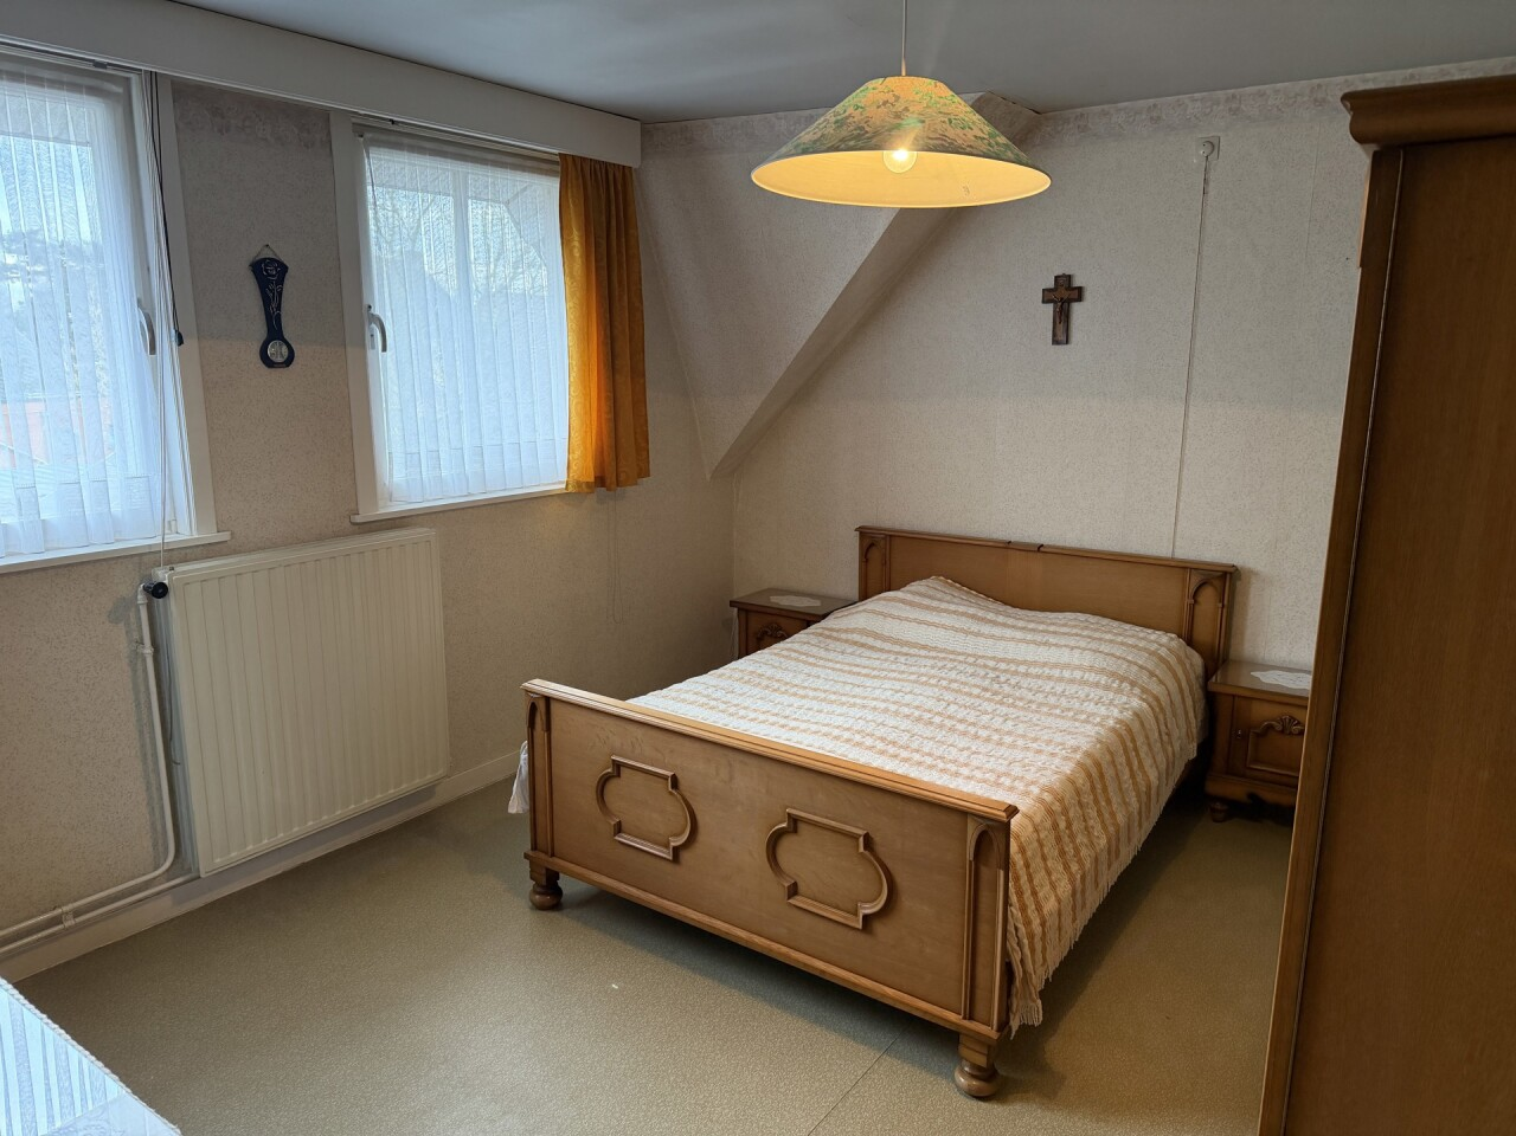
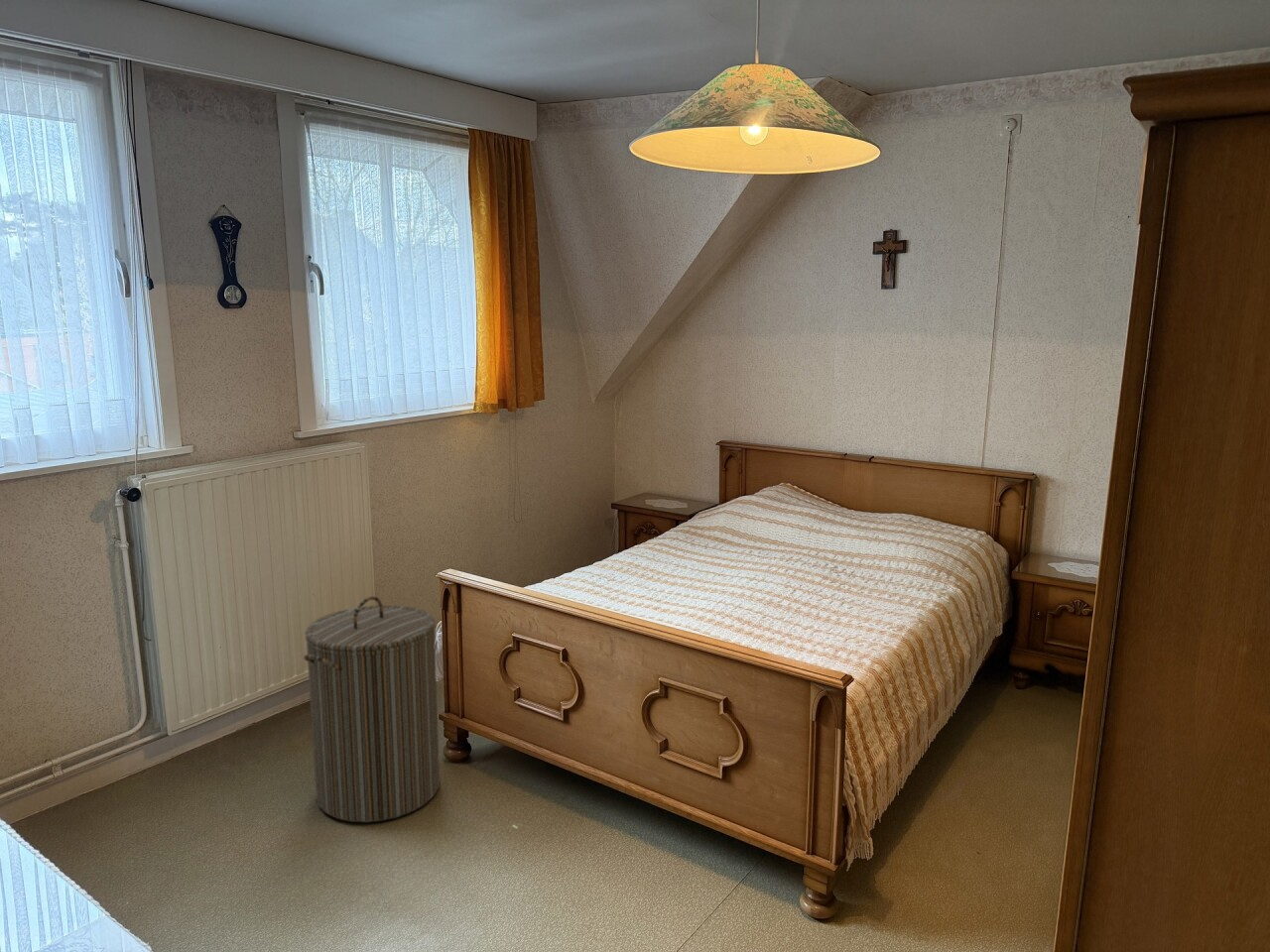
+ laundry hamper (374, 695)
